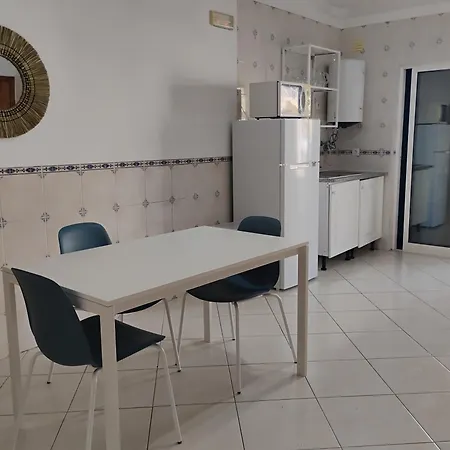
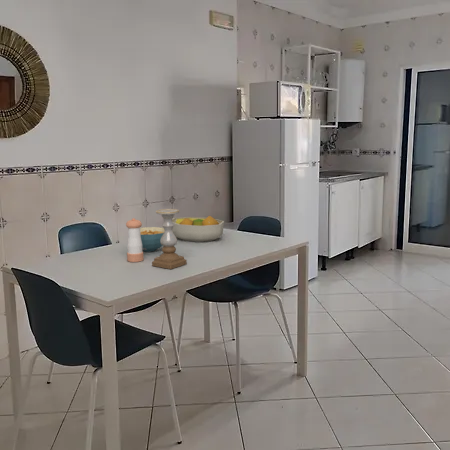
+ pepper shaker (134, 239)
+ fruit bowl (196, 225)
+ cereal bowl (149, 240)
+ candle holder (168, 237)
